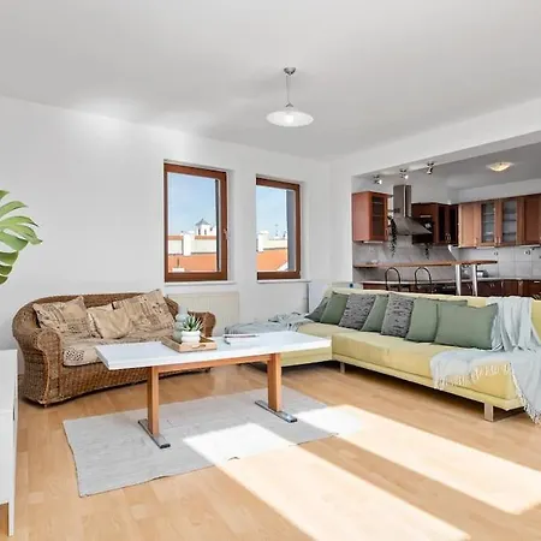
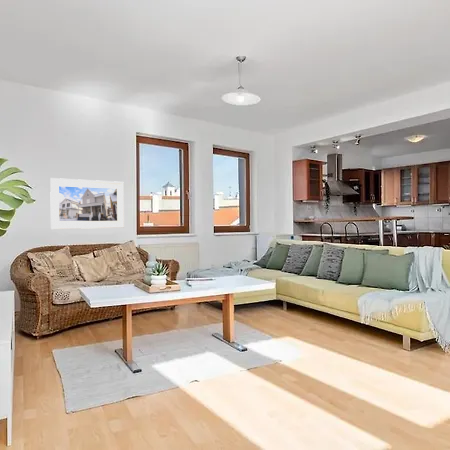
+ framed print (89, 204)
